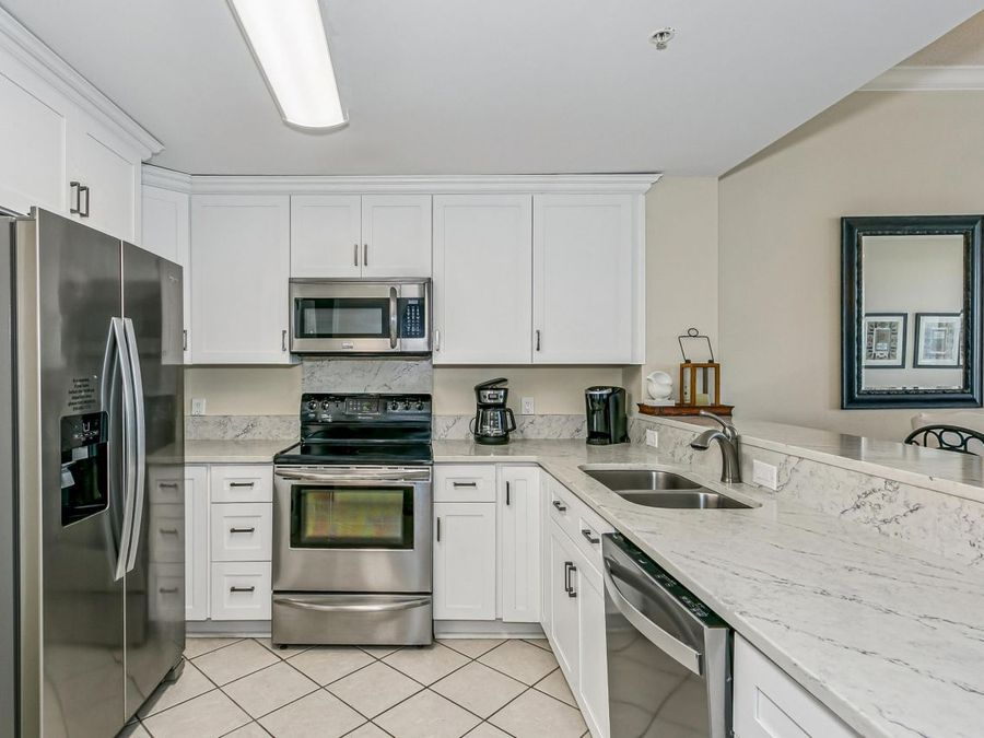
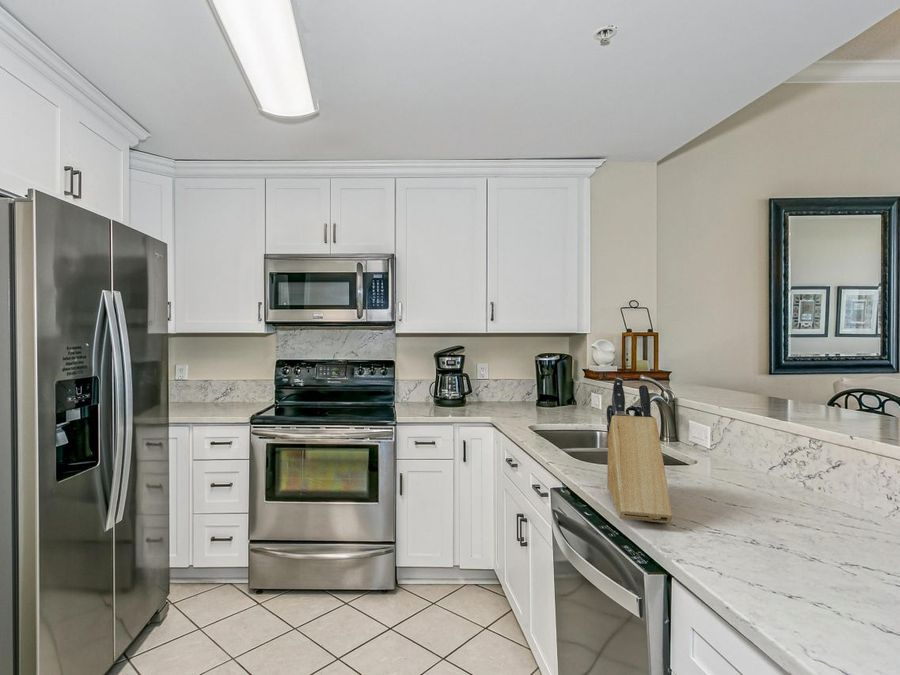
+ knife block (633, 441)
